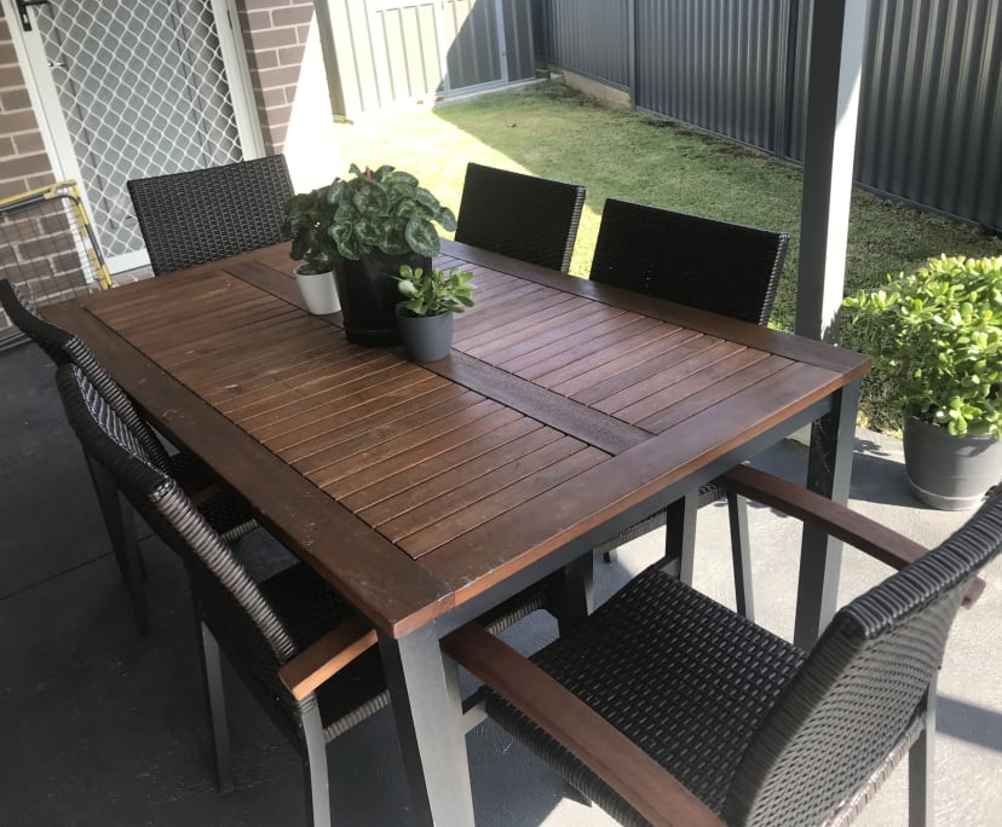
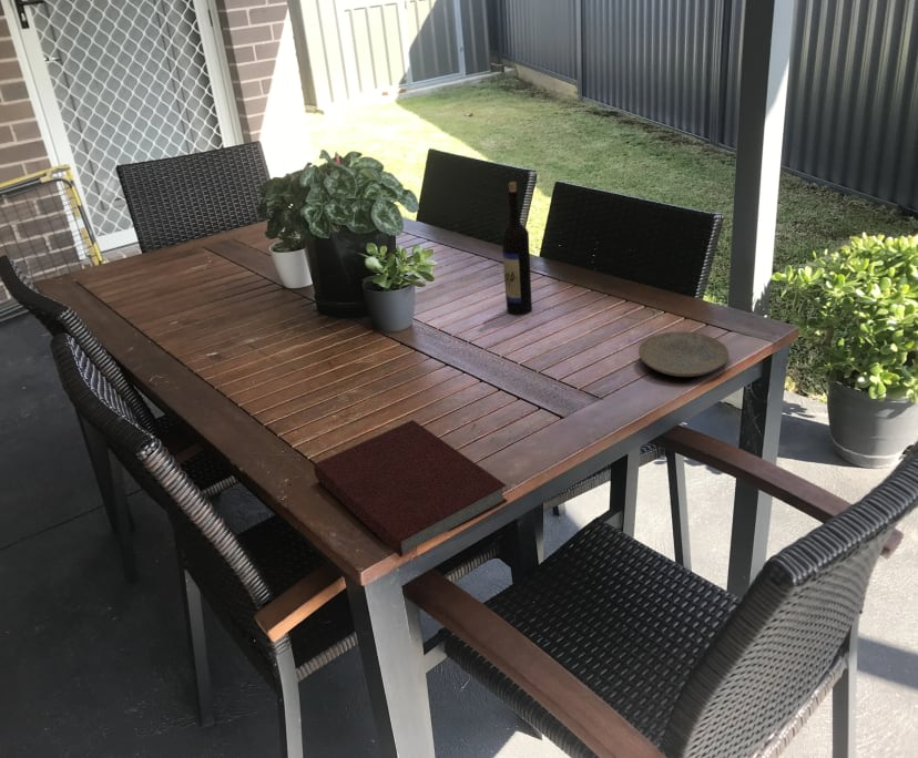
+ notebook (407, 482)
+ wine bottle (516, 249)
+ plate (682, 357)
